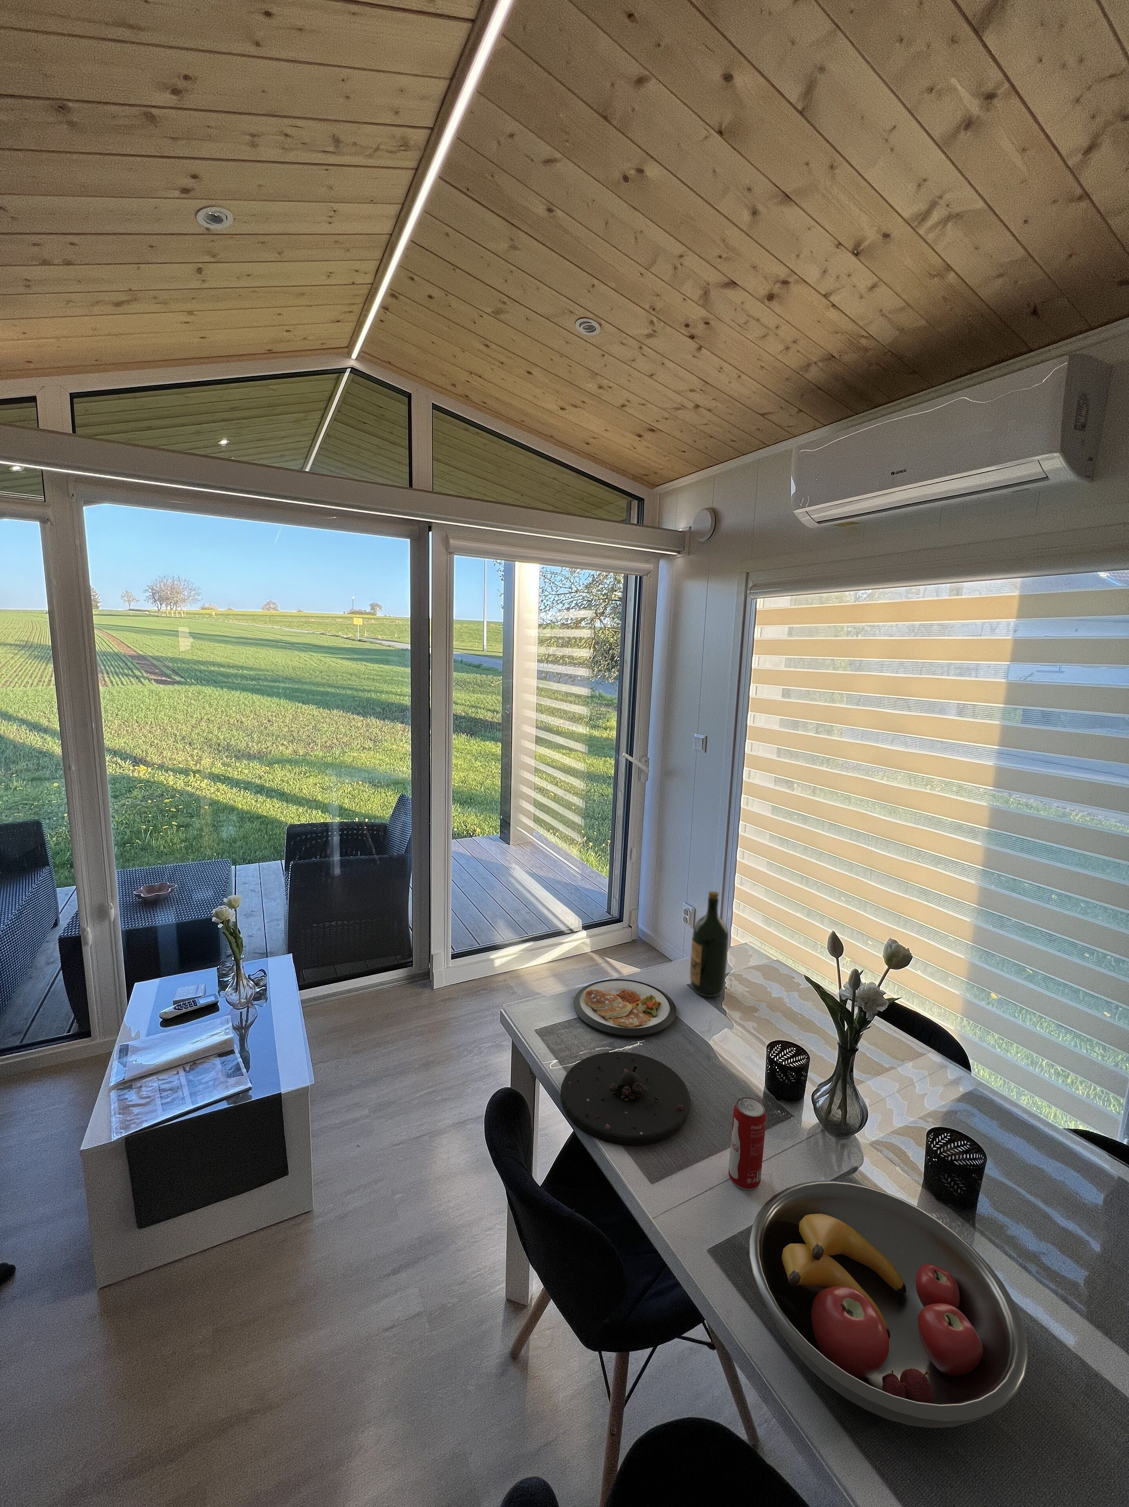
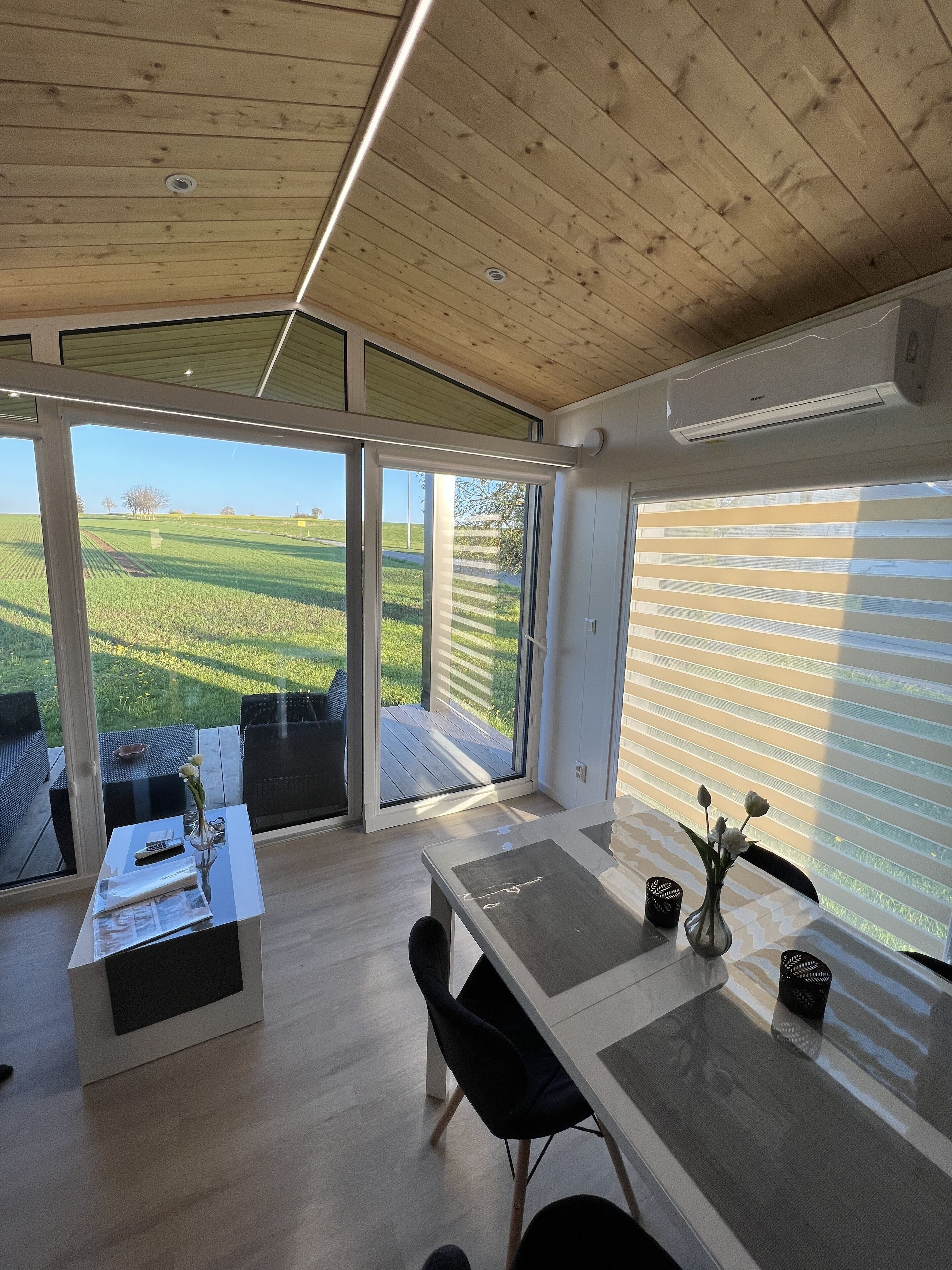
- plate (625, 1086)
- dish (625, 1003)
- beverage can (747, 1142)
- fruit bowl (875, 1298)
- wine bottle (710, 942)
